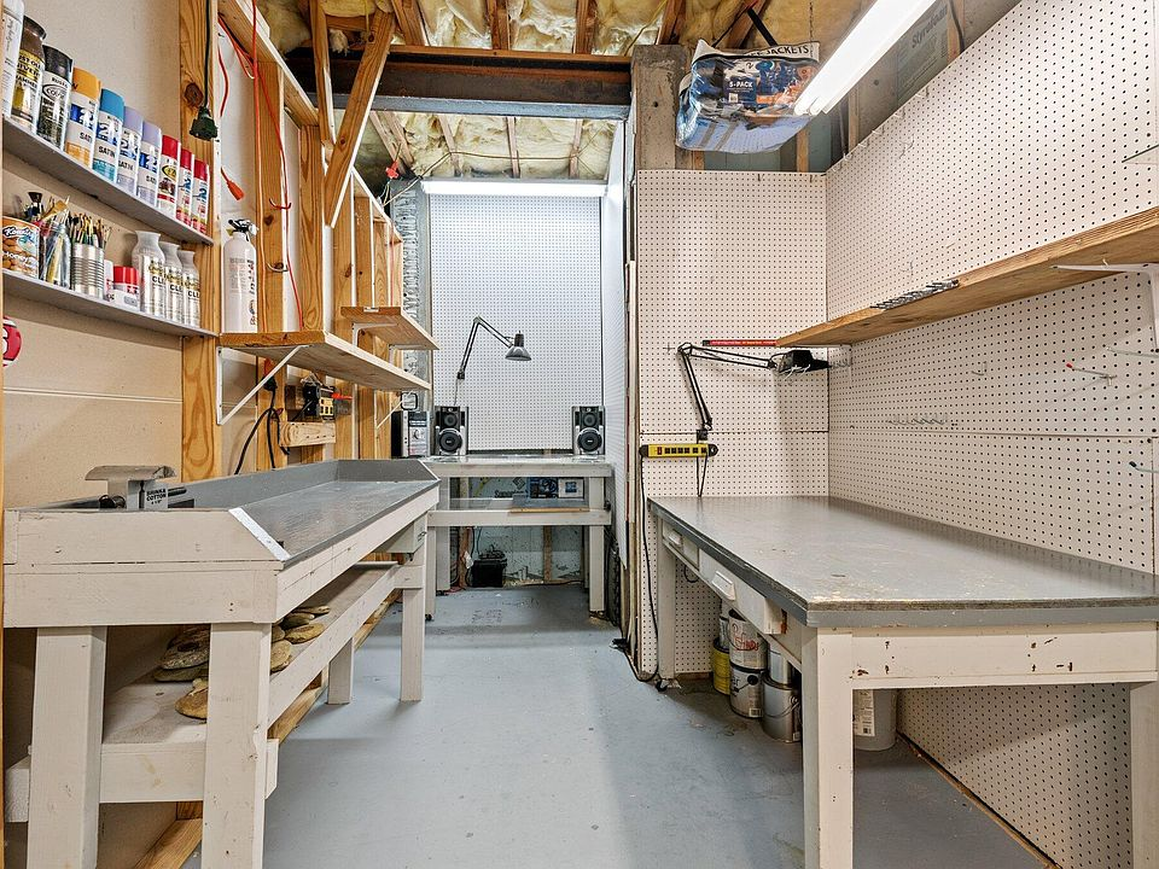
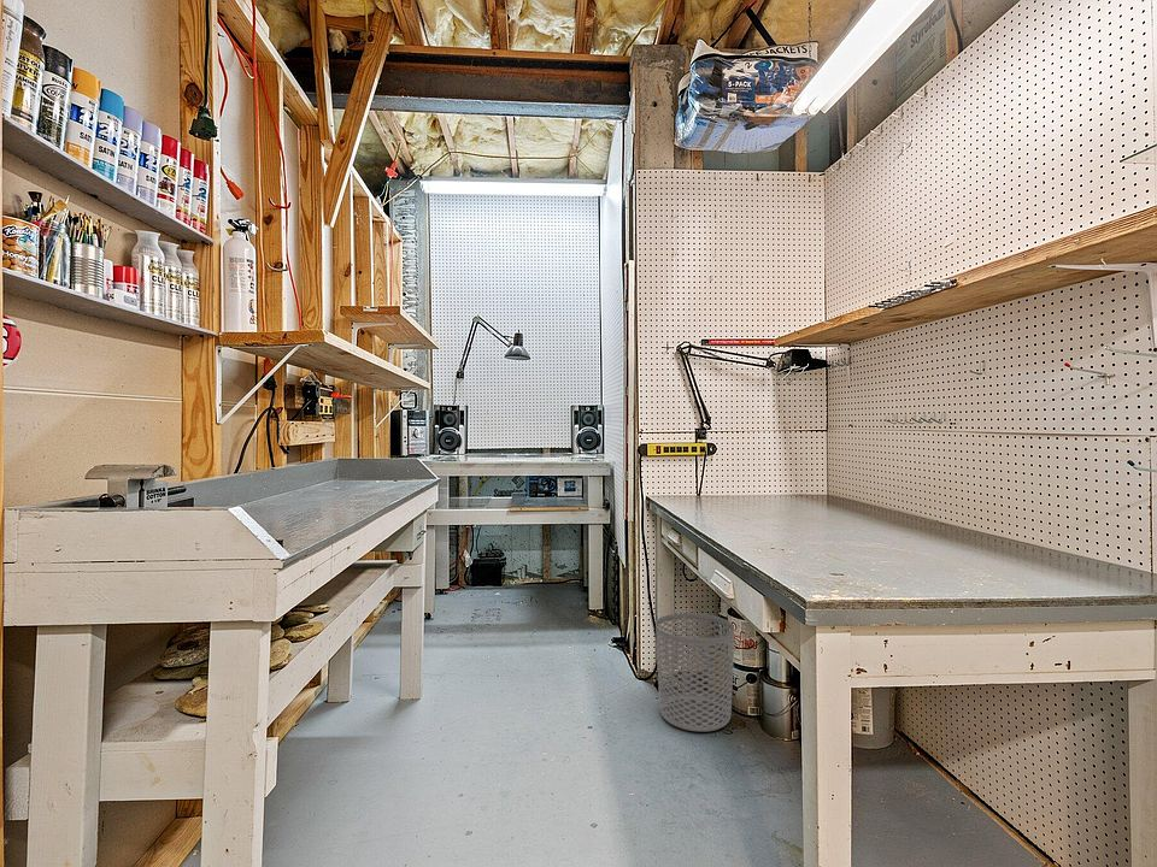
+ waste bin (694, 671)
